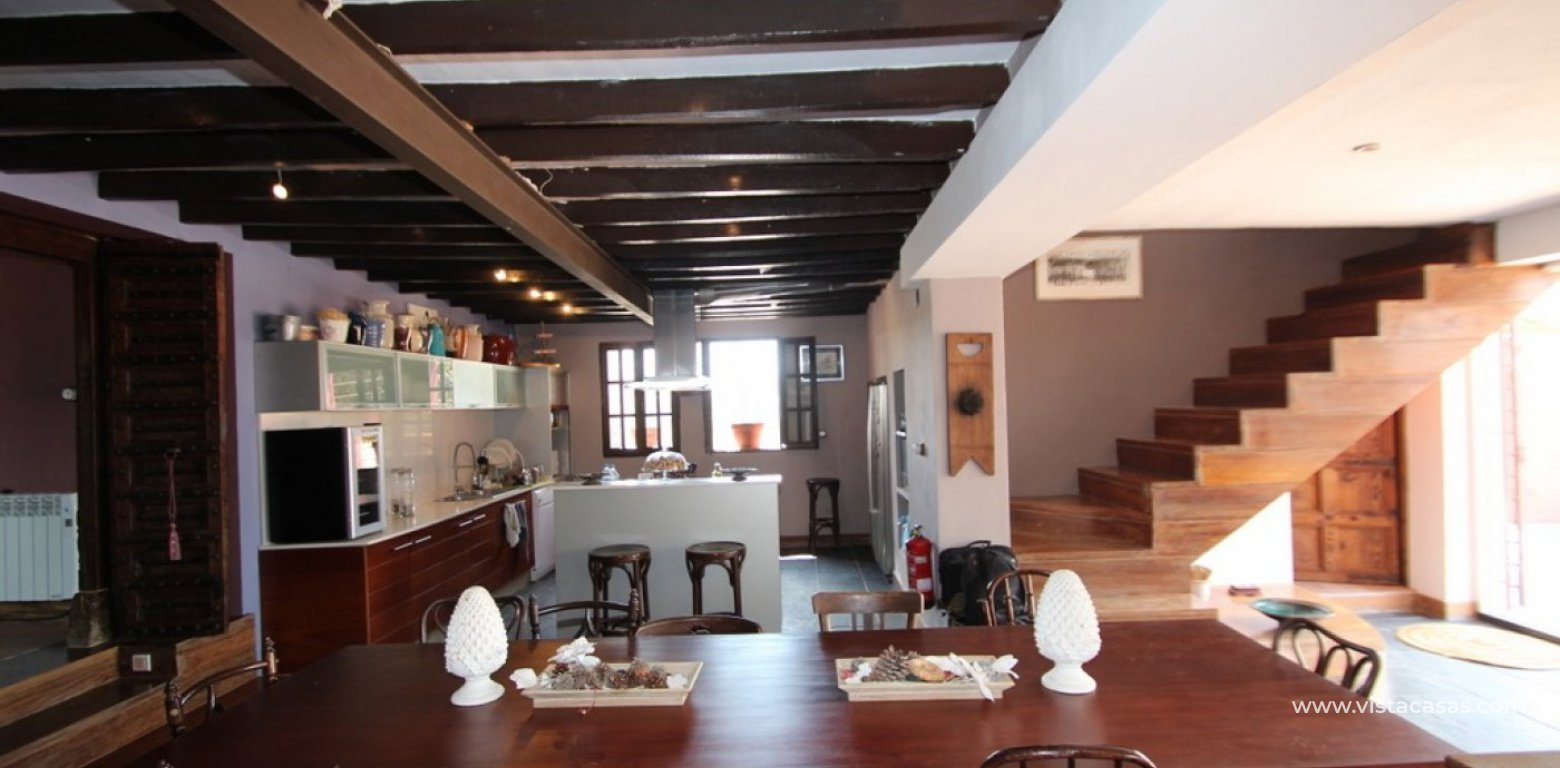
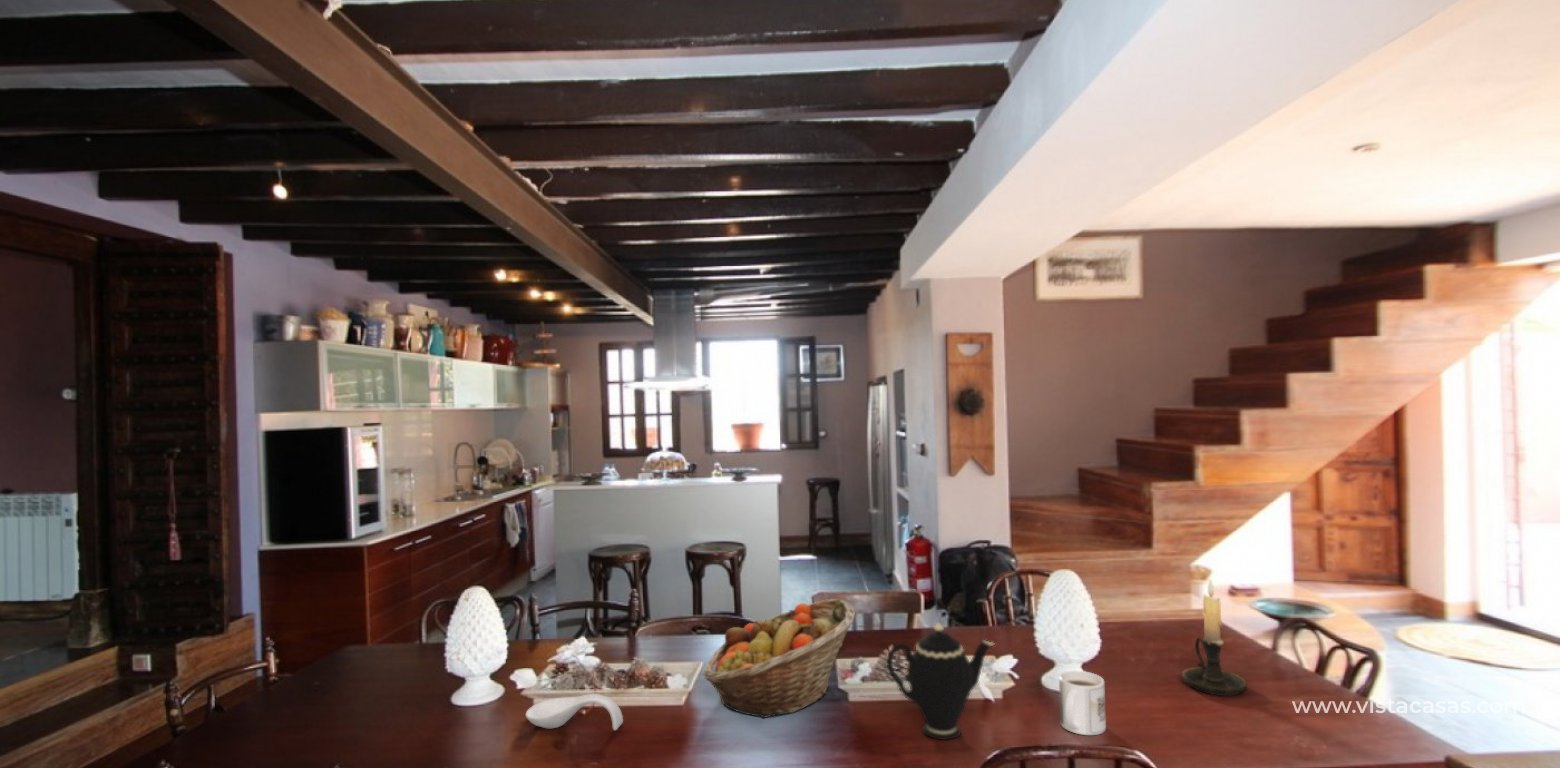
+ teapot (942, 676)
+ spoon rest (574, 709)
+ mug (1078, 703)
+ fruit basket (781, 650)
+ candle holder (1208, 629)
